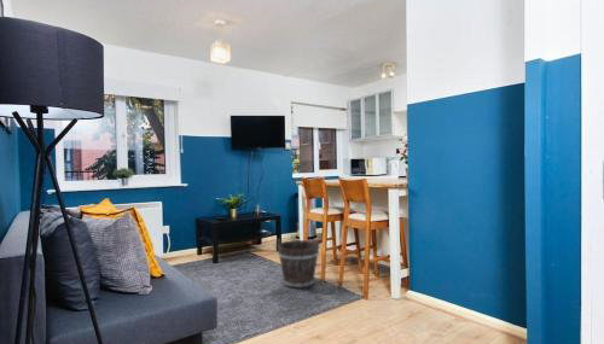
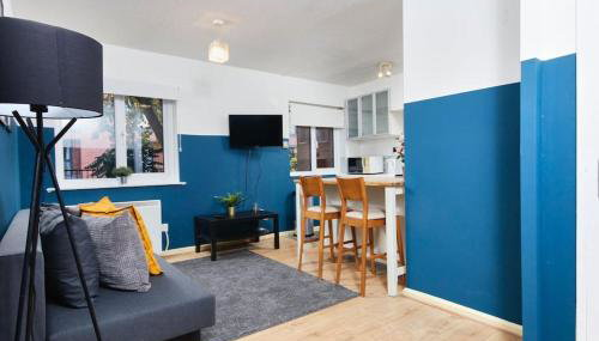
- bucket (298, 261)
